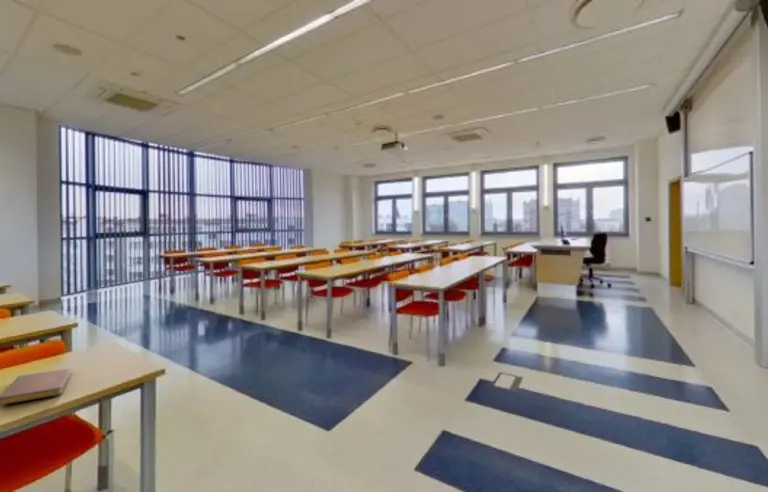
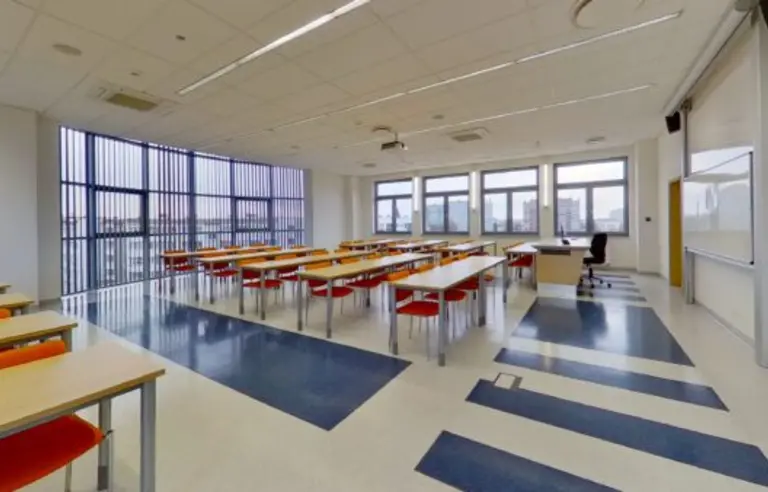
- notebook (38, 384)
